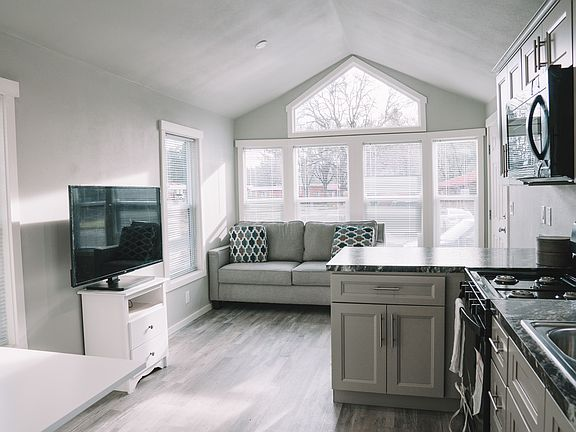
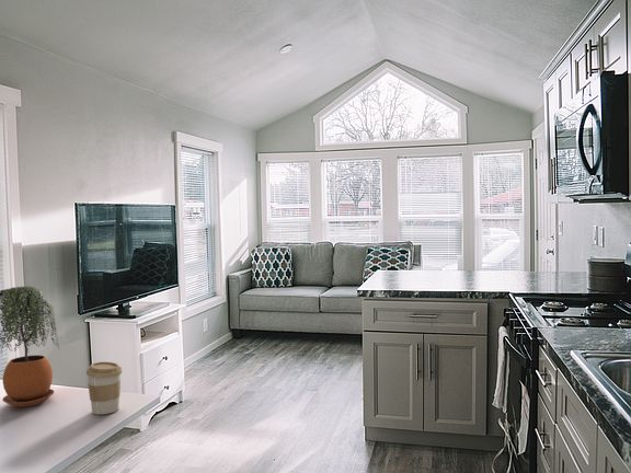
+ potted plant (27, 344)
+ coffee cup (104, 387)
